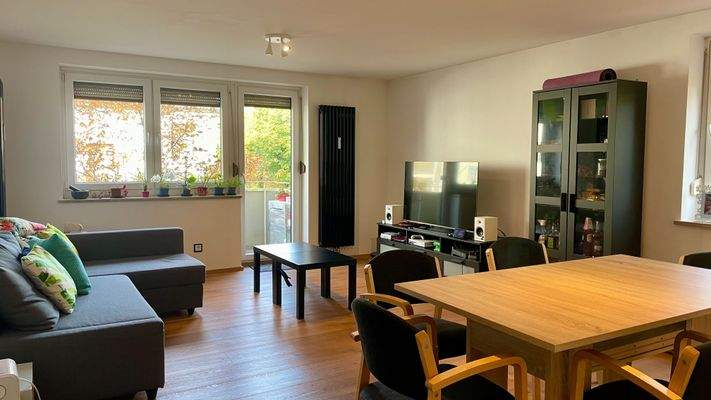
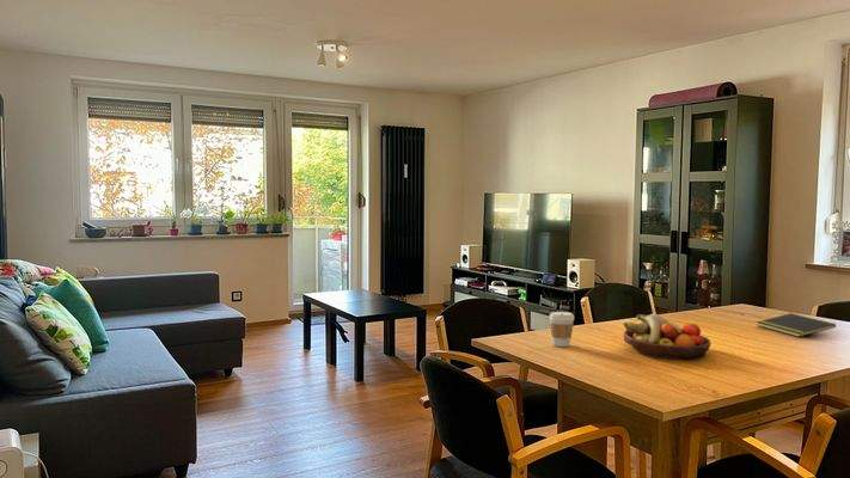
+ coffee cup (561, 327)
+ notepad (794, 324)
+ fruit bowl (665, 333)
